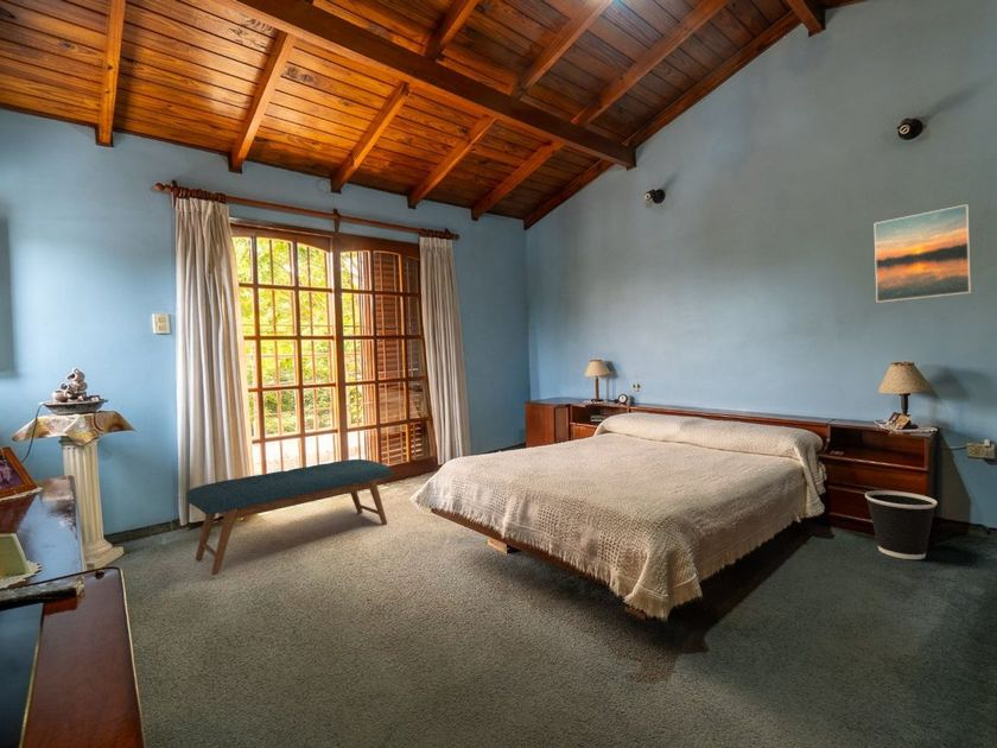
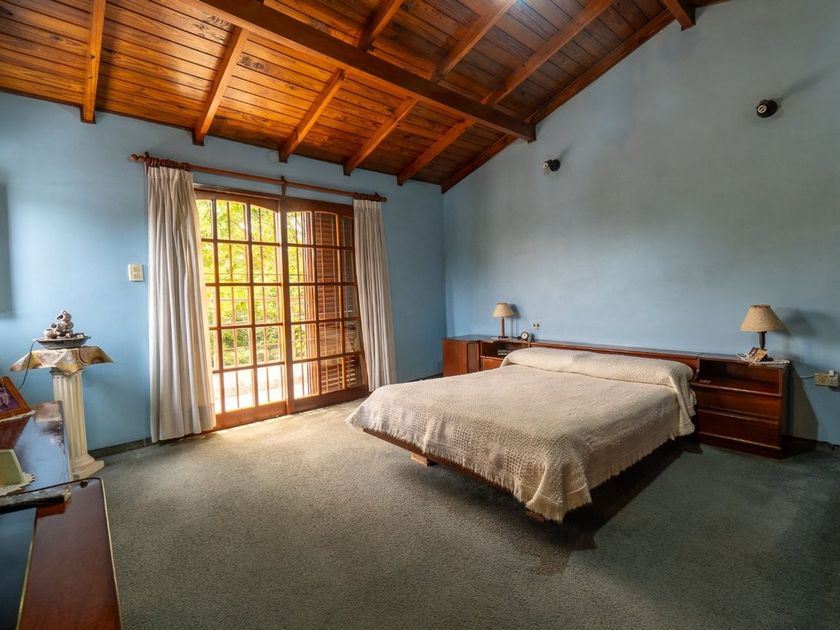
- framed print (920, 255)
- wastebasket (900, 525)
- bench (298, 503)
